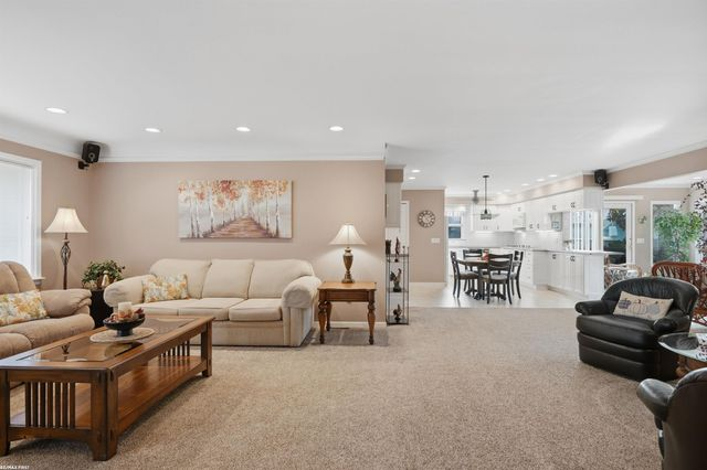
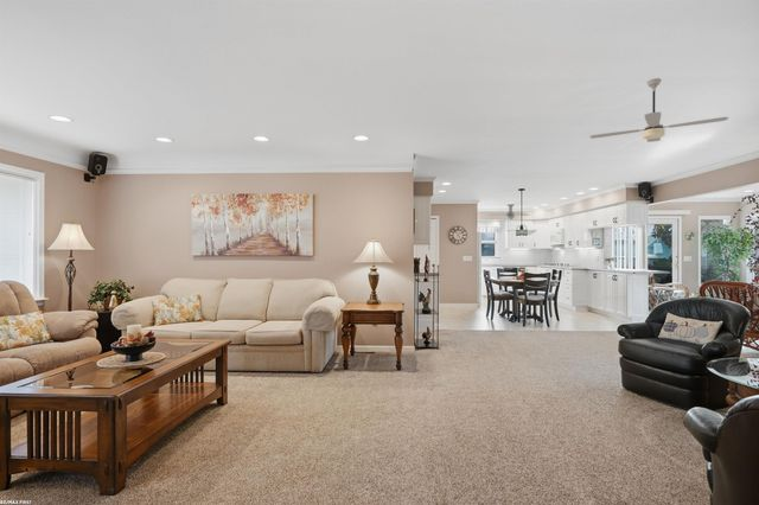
+ ceiling fan (653, 109)
